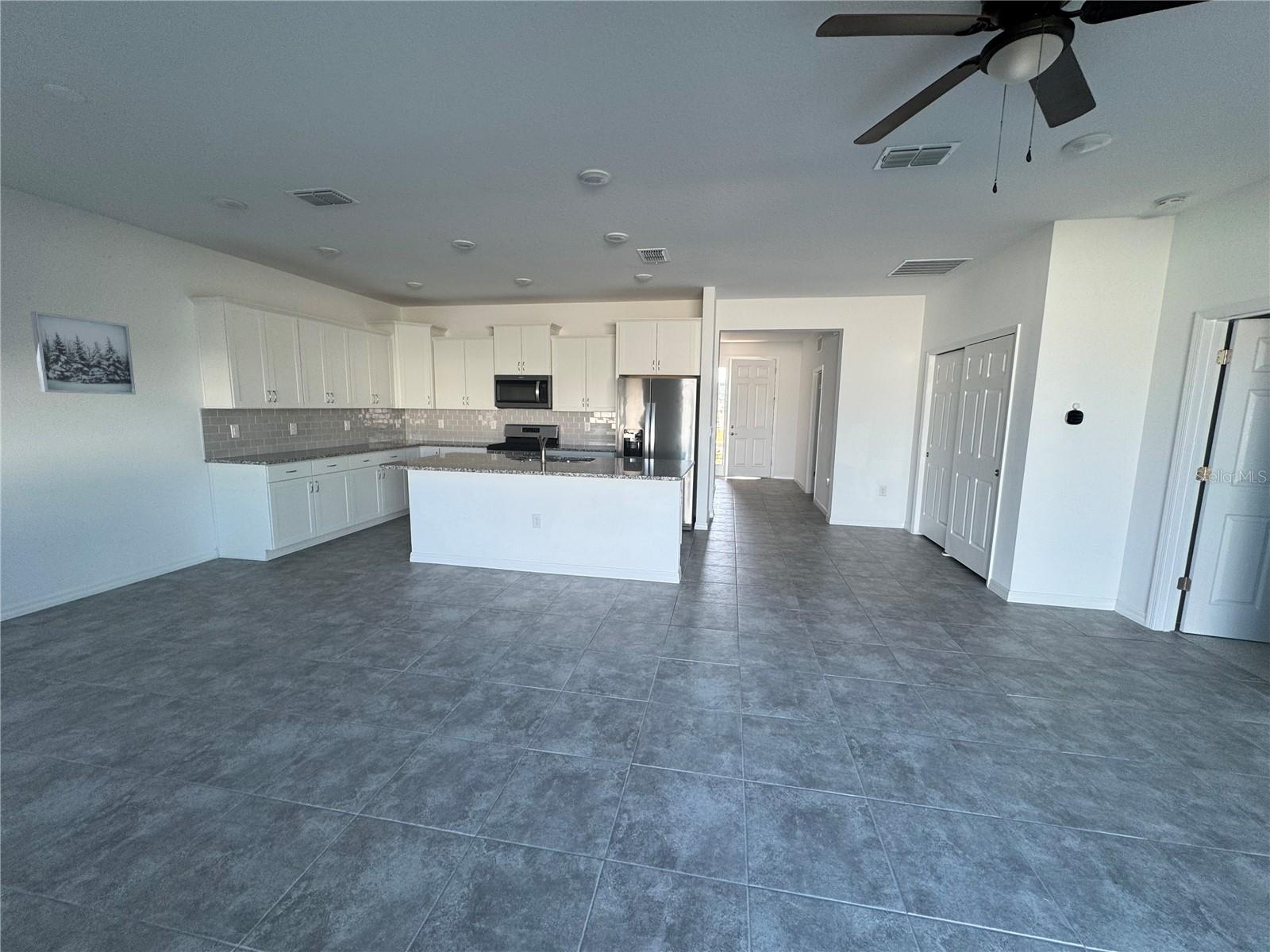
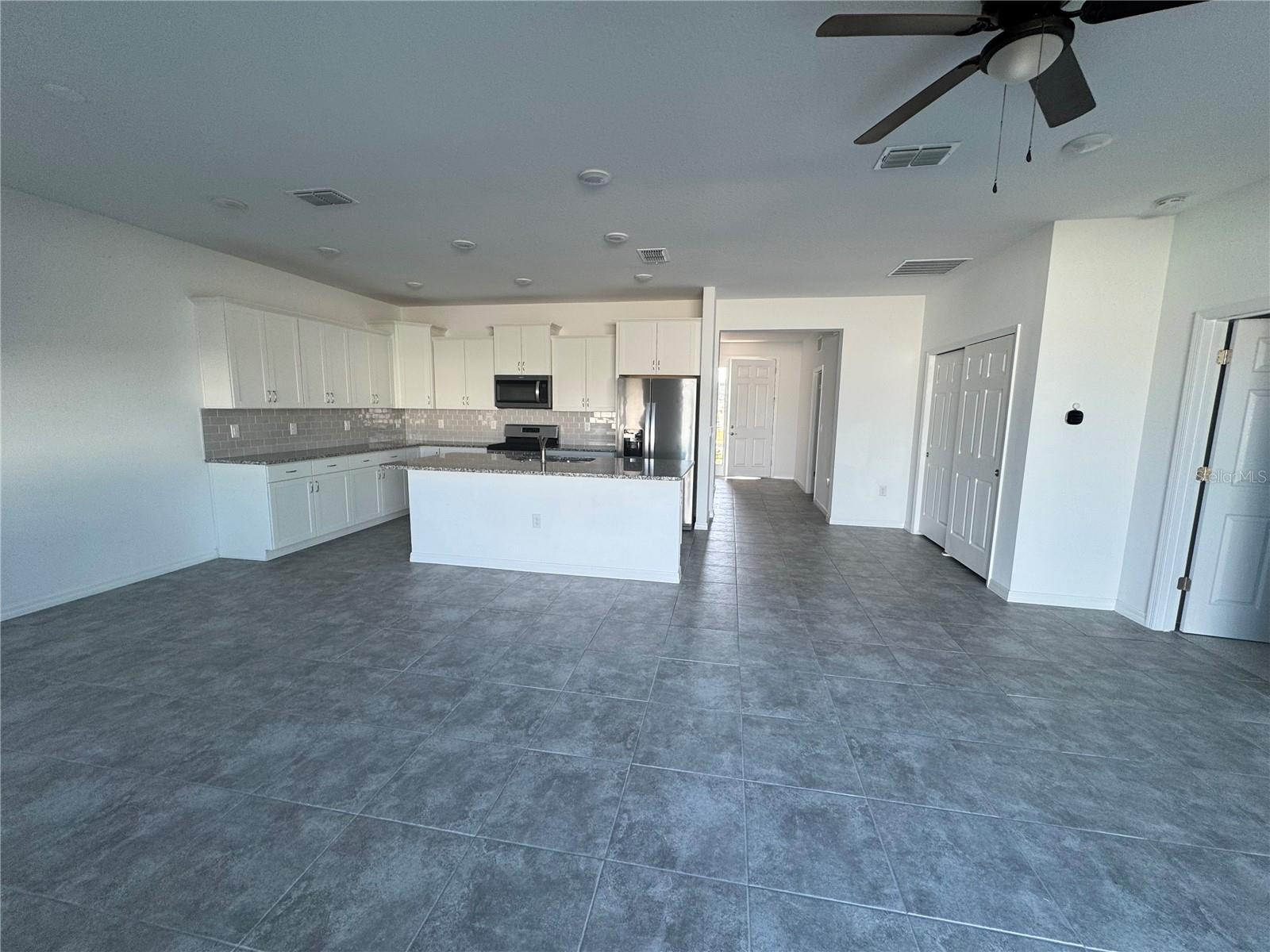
- wall art (87, 356)
